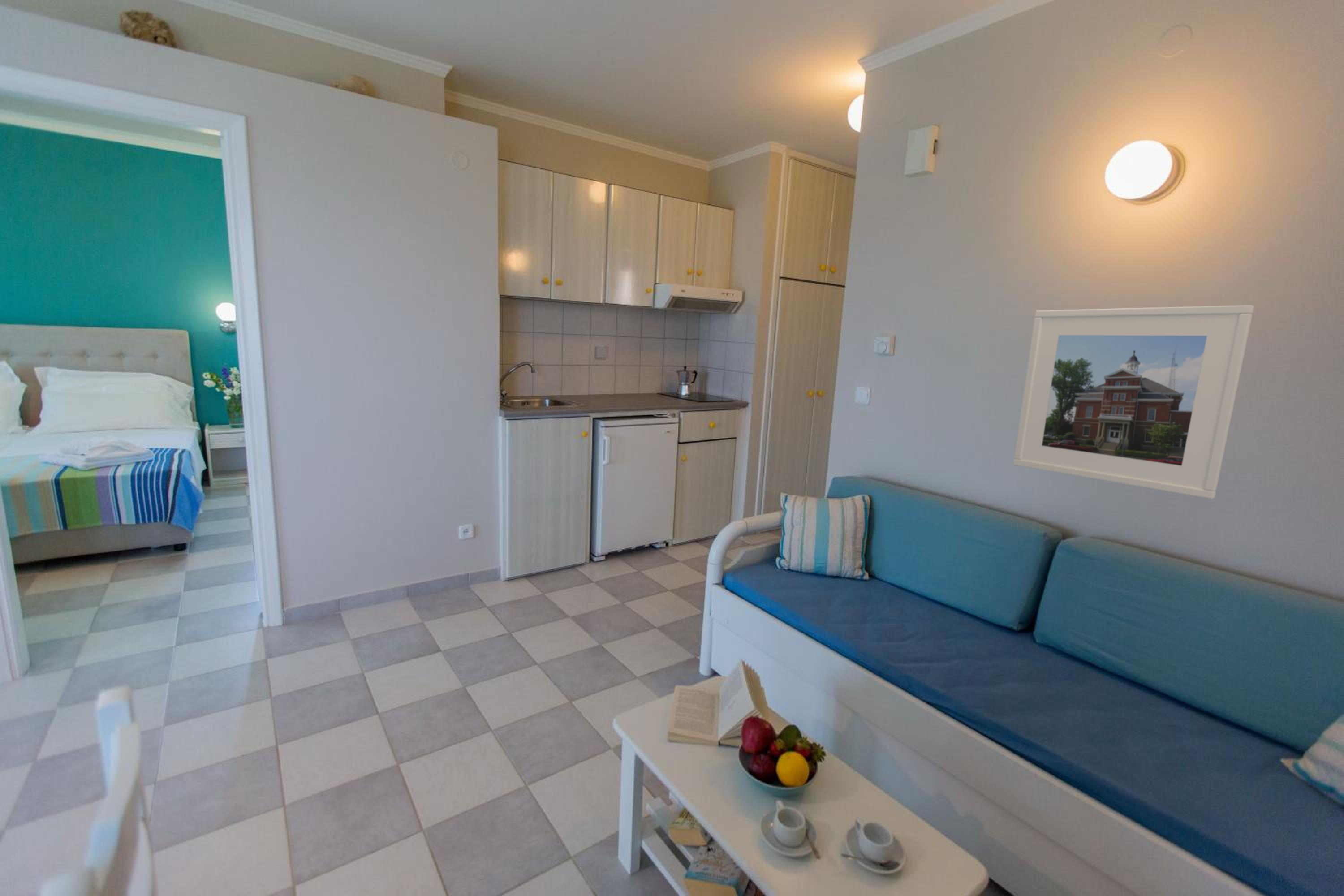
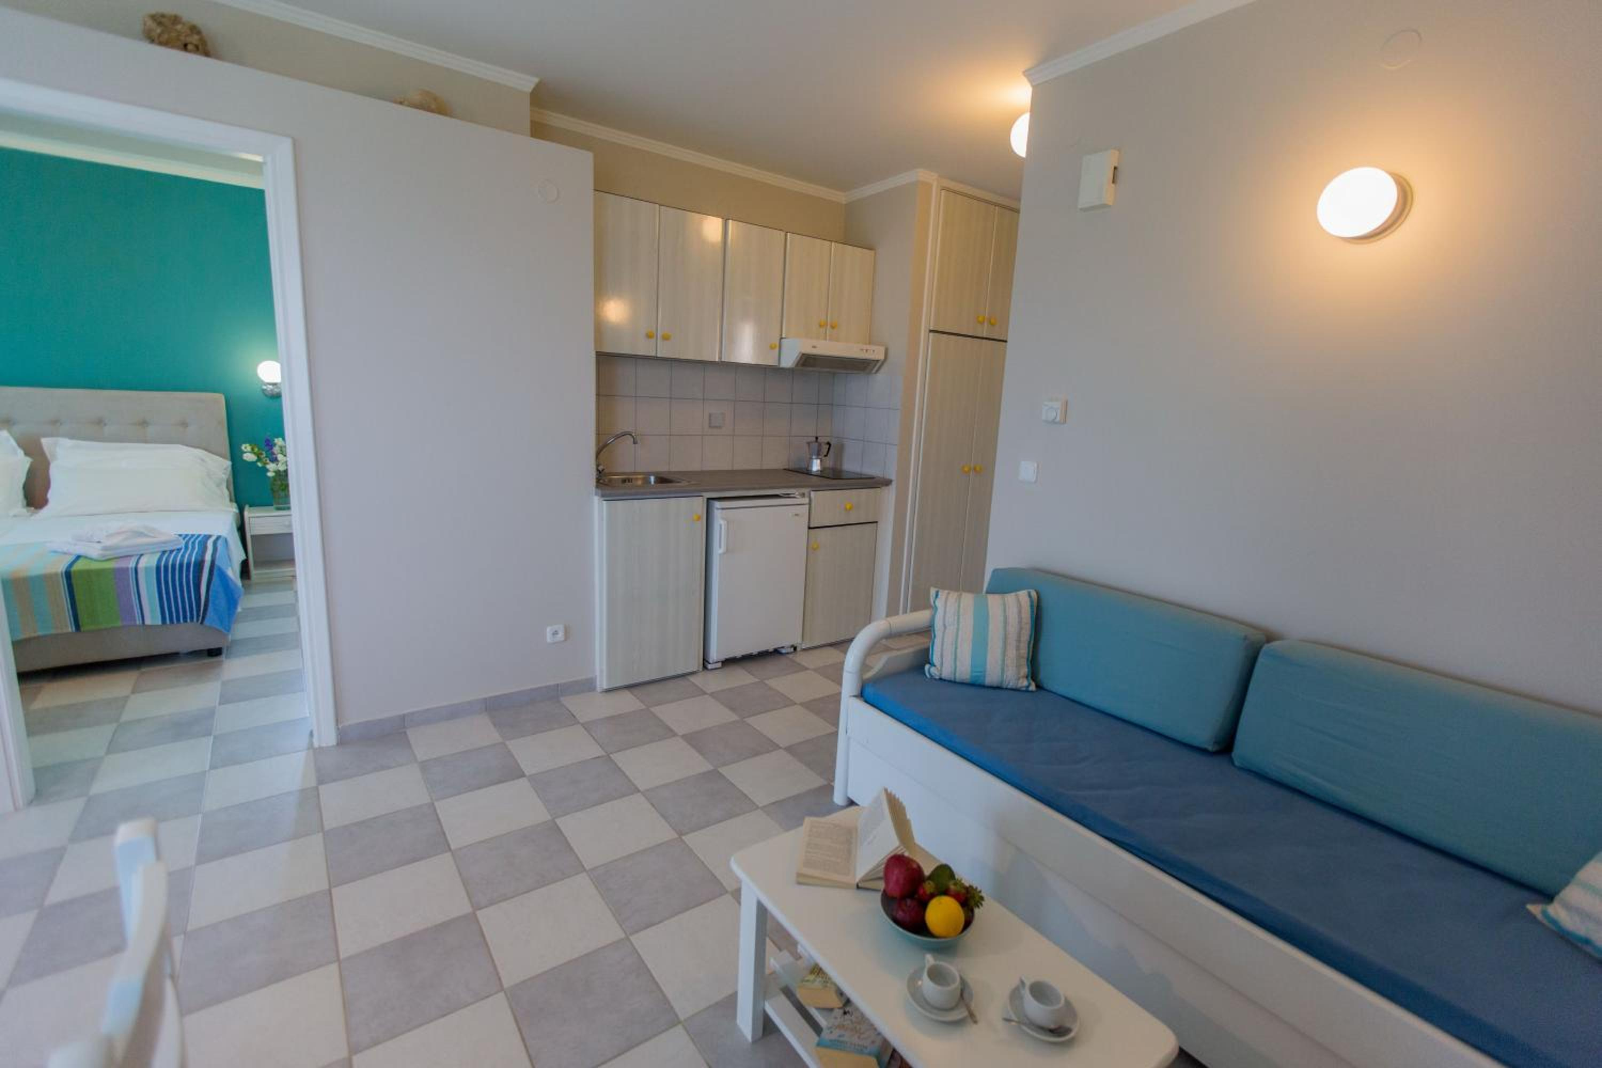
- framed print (1117, 396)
